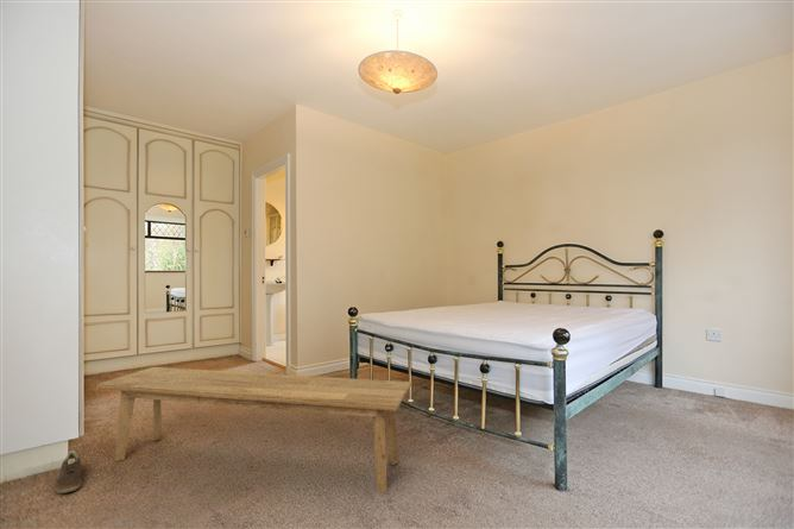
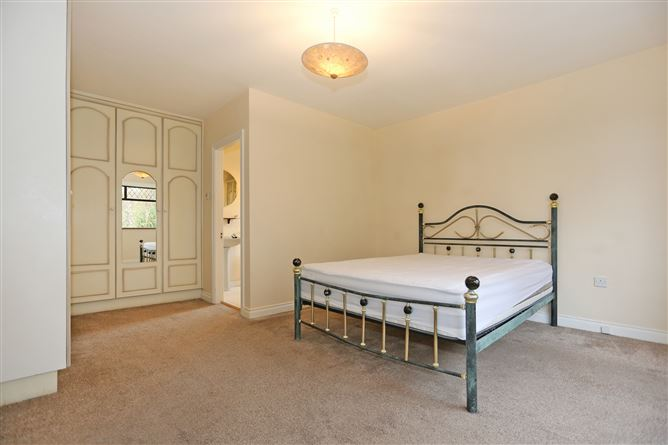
- bench (254, 407)
- sneaker (68, 471)
